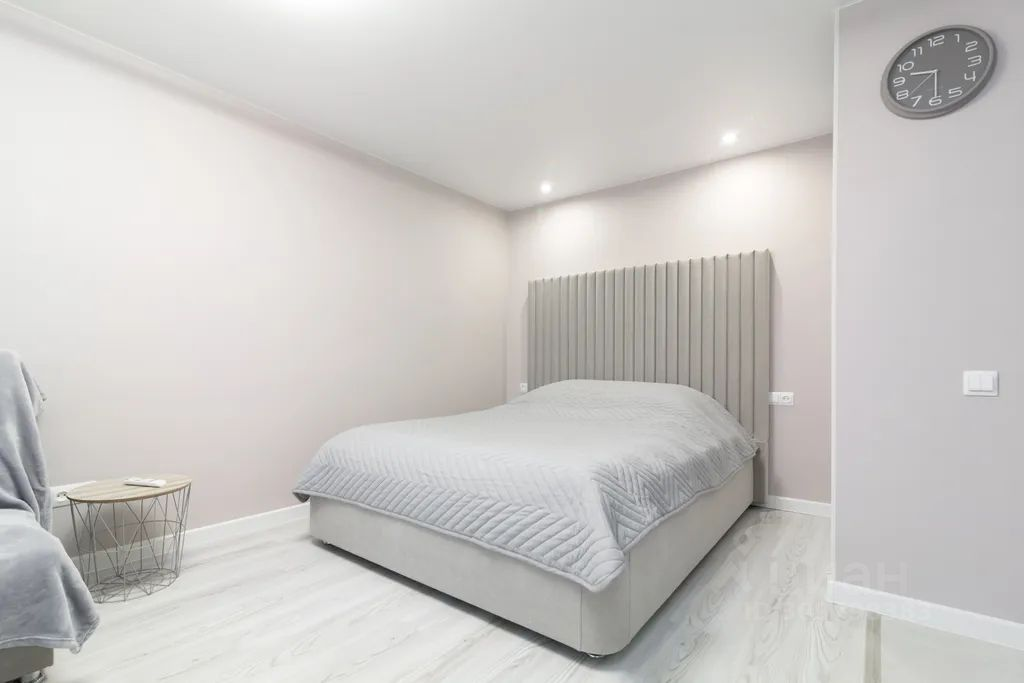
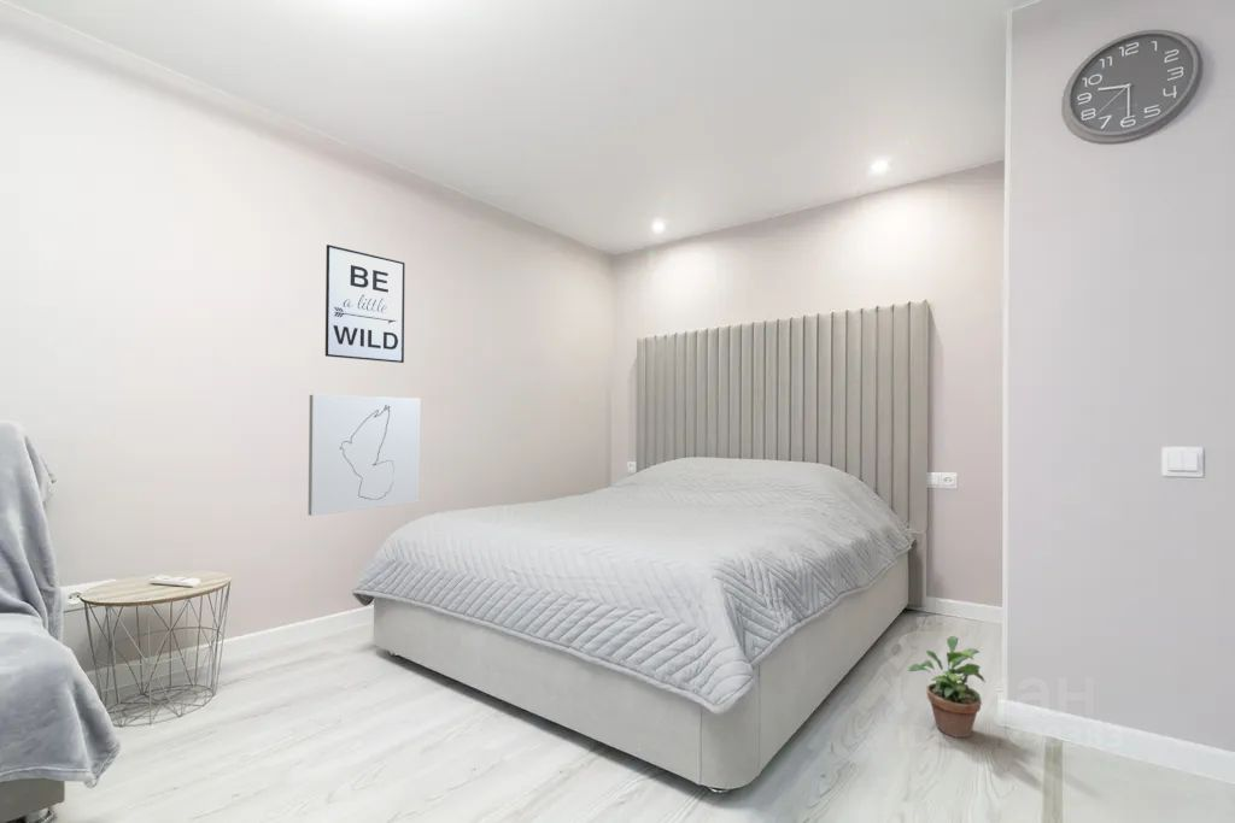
+ wall art (367, 306)
+ potted plant (947, 682)
+ wall art (368, 452)
